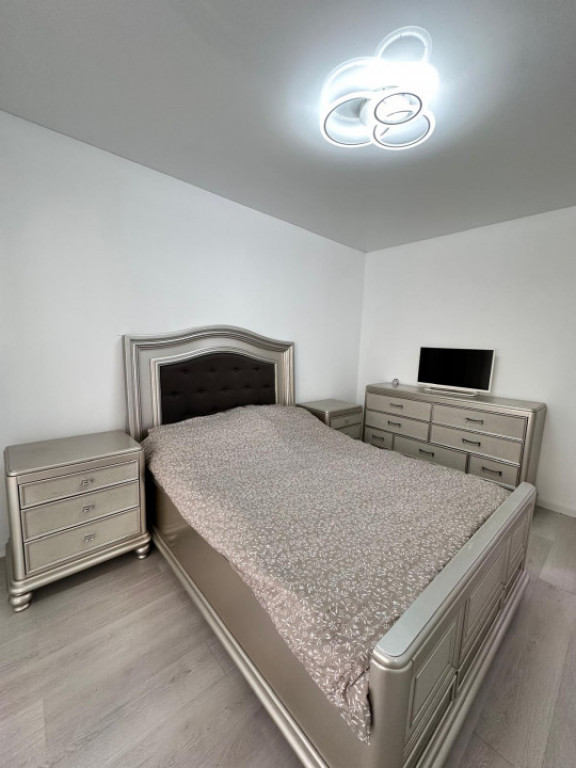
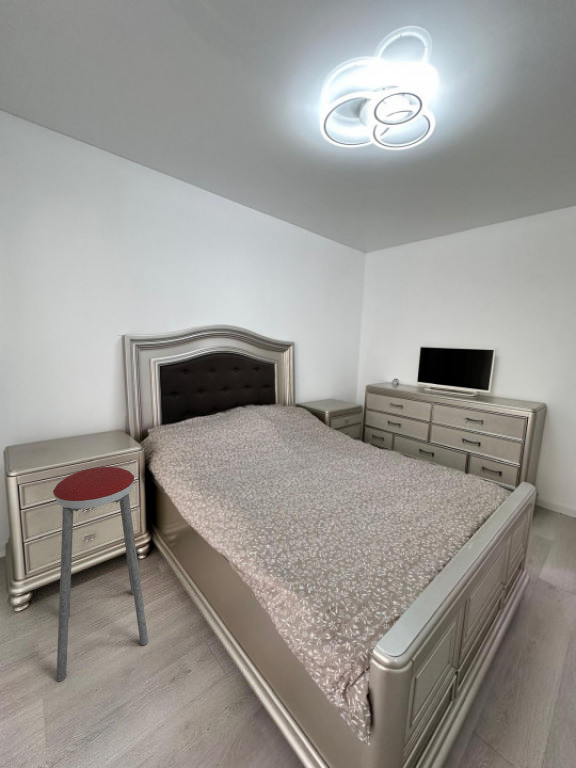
+ music stool (126, 554)
